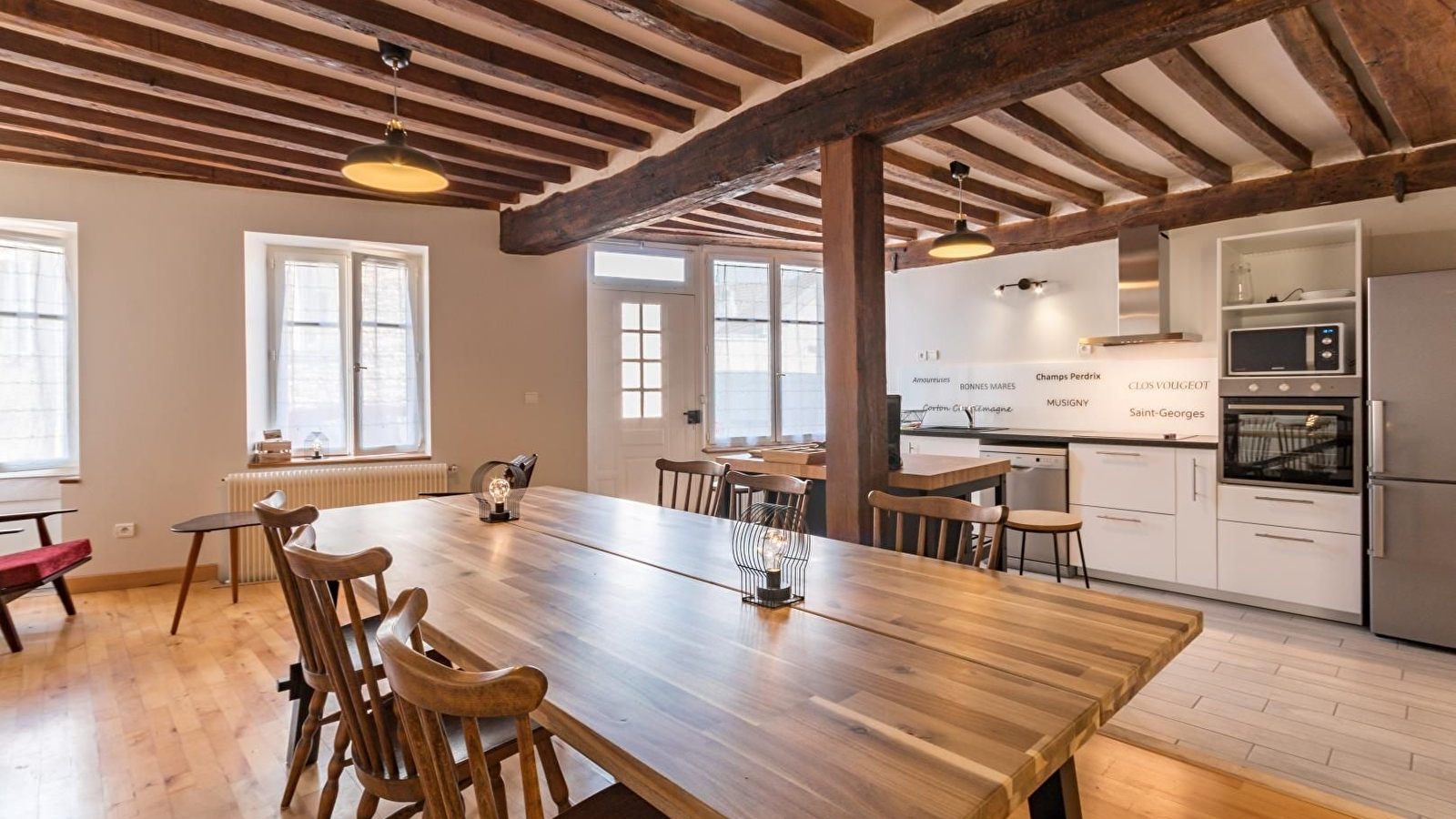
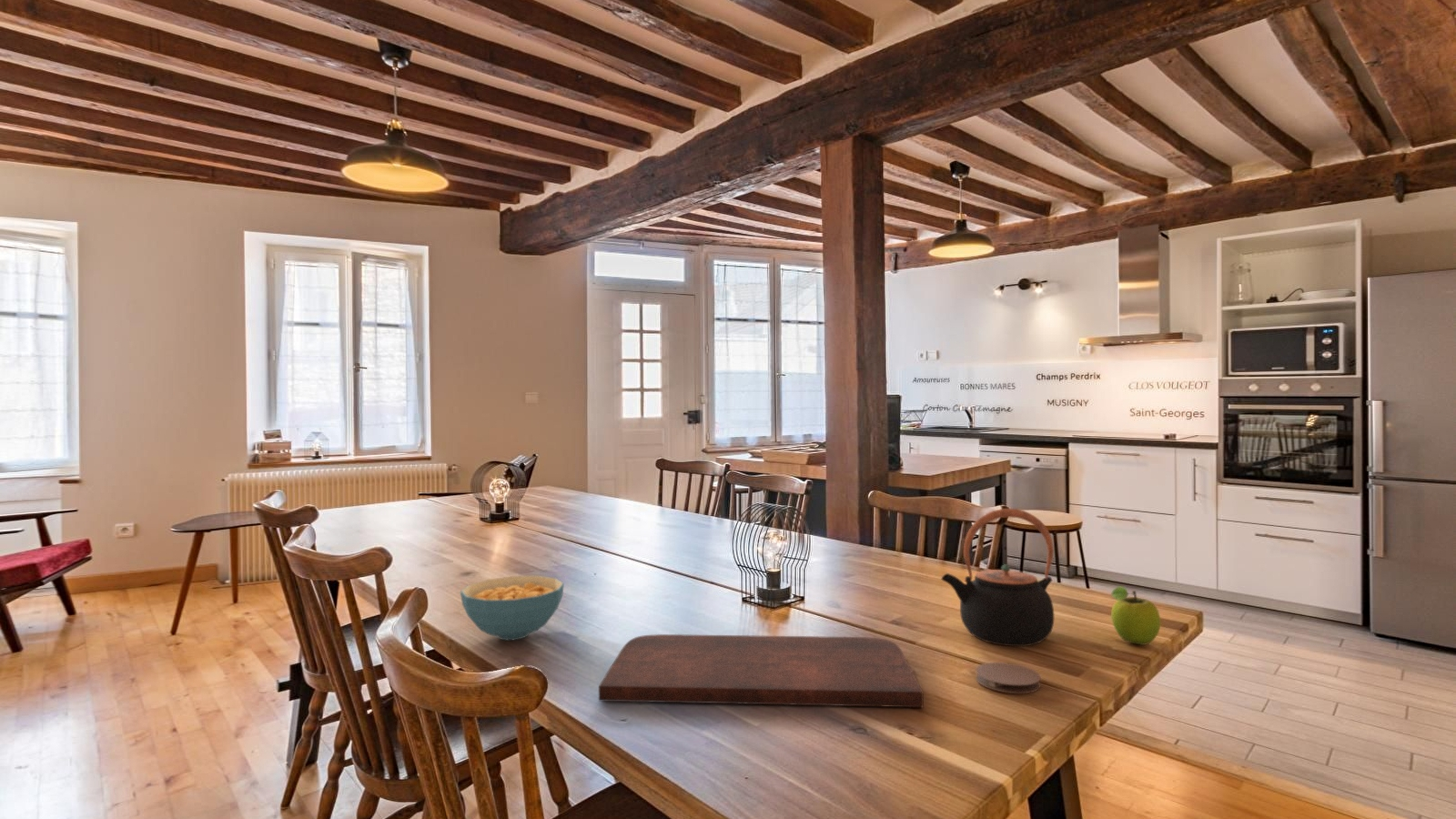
+ cutting board (760, 666)
+ coaster (1007, 677)
+ teapot (997, 571)
+ cereal bowl (513, 611)
+ fruit (1132, 615)
